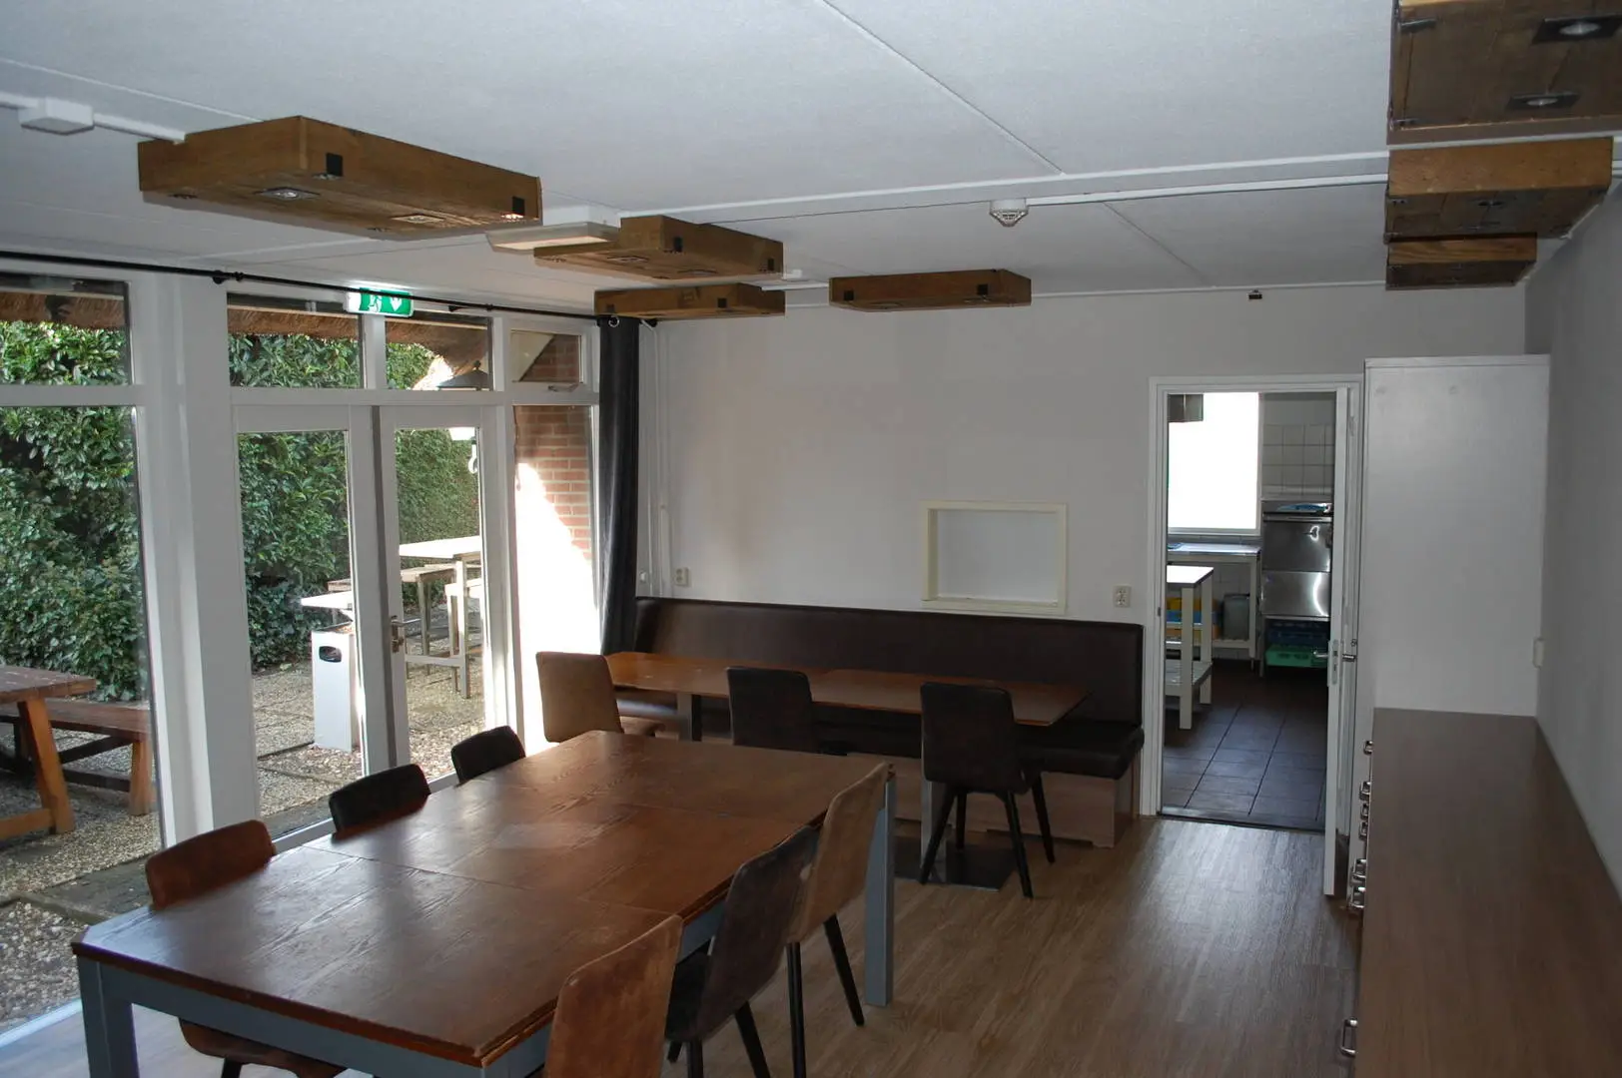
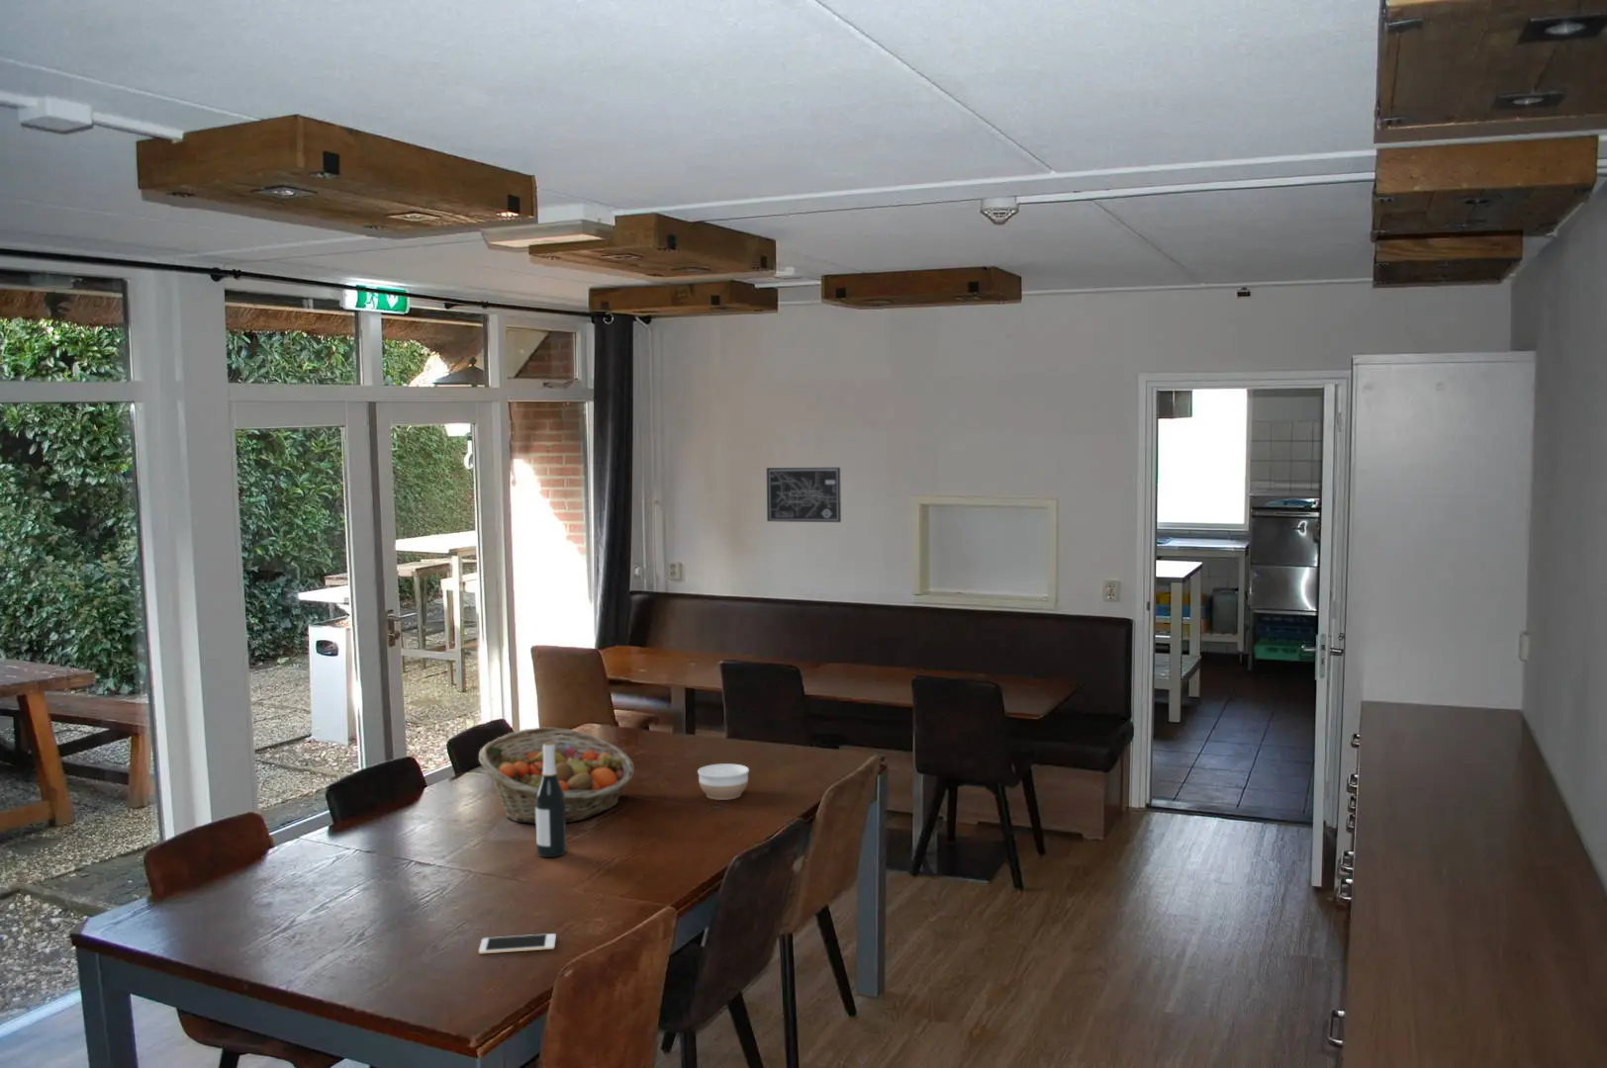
+ wine bottle (551, 799)
+ cell phone (517, 943)
+ wall art (802, 495)
+ fruit basket (557, 774)
+ bowl (724, 782)
